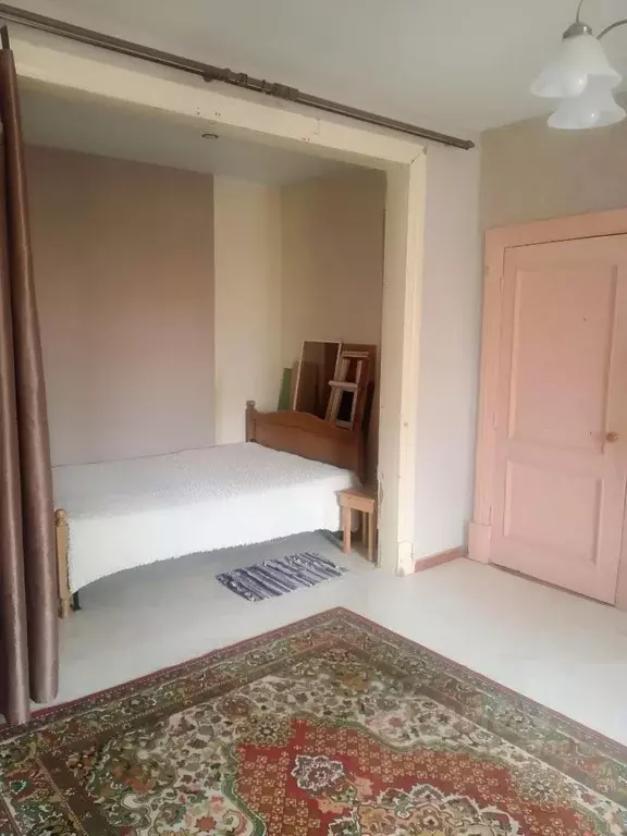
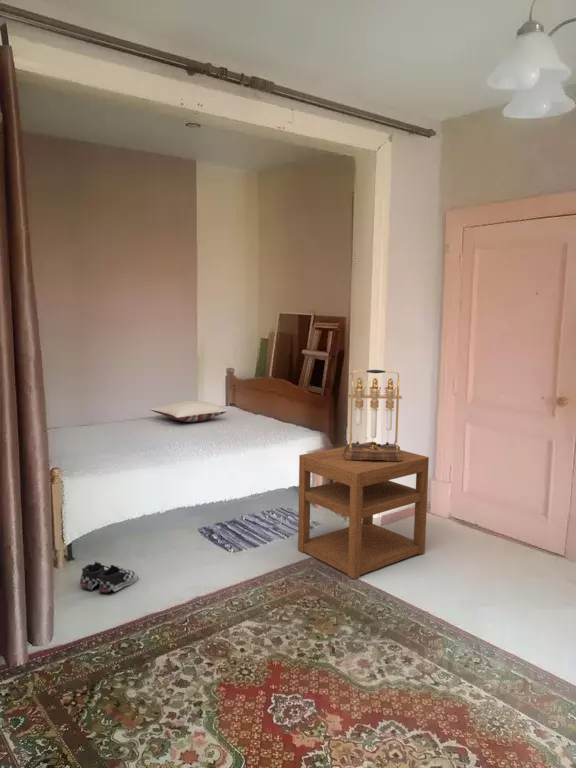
+ nightstand (362, 504)
+ shoe (108, 573)
+ pillow (188, 410)
+ table lamp (374, 411)
